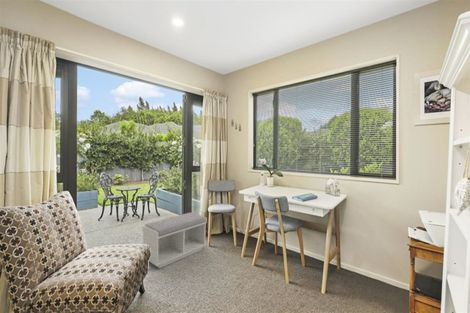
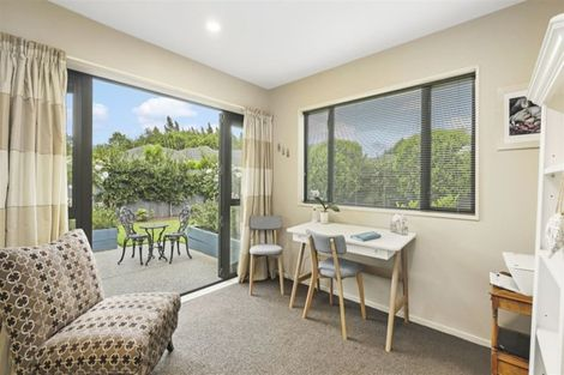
- bench (176, 236)
